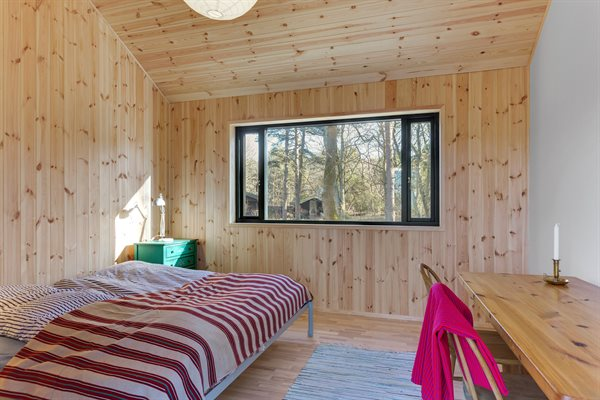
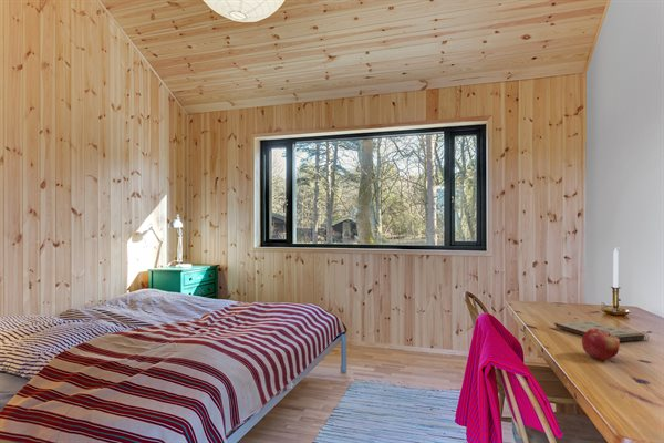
+ notepad (598, 328)
+ fruit (601, 342)
